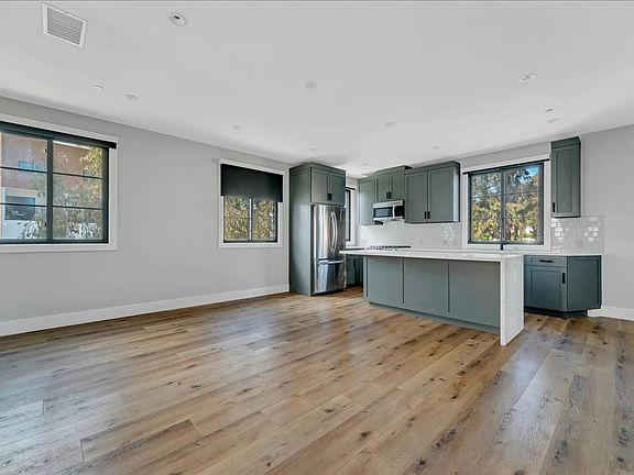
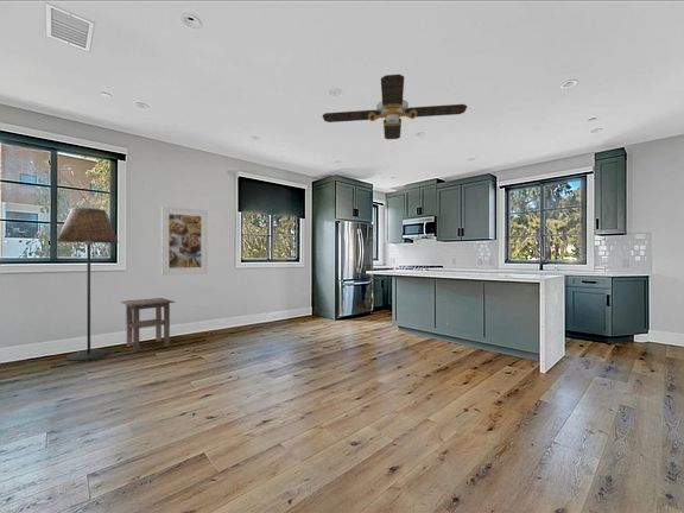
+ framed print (185, 241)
+ floor lamp (88, 283)
+ side table (147, 323)
+ ceiling fan (392, 101)
